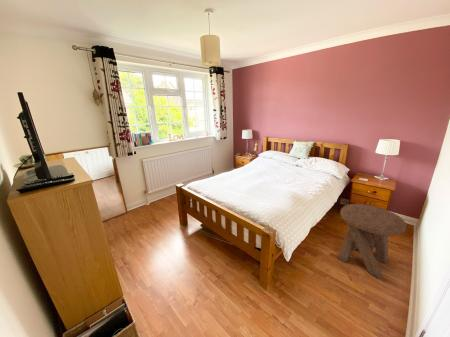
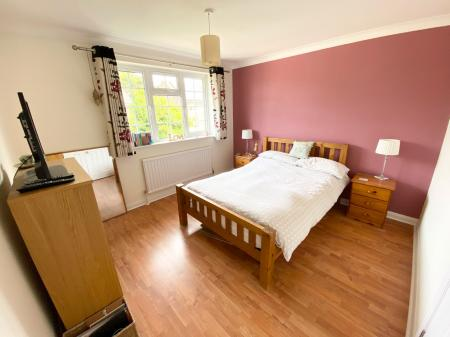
- music stool (366, 238)
